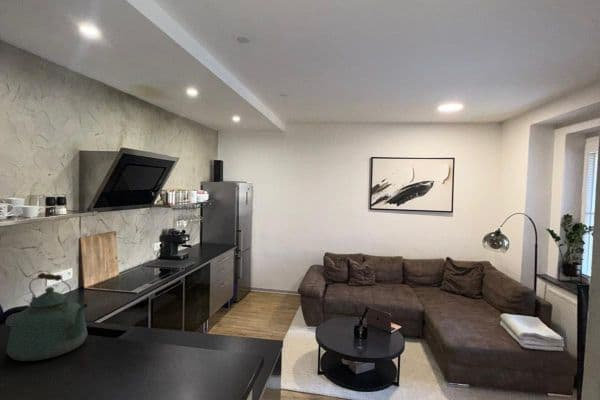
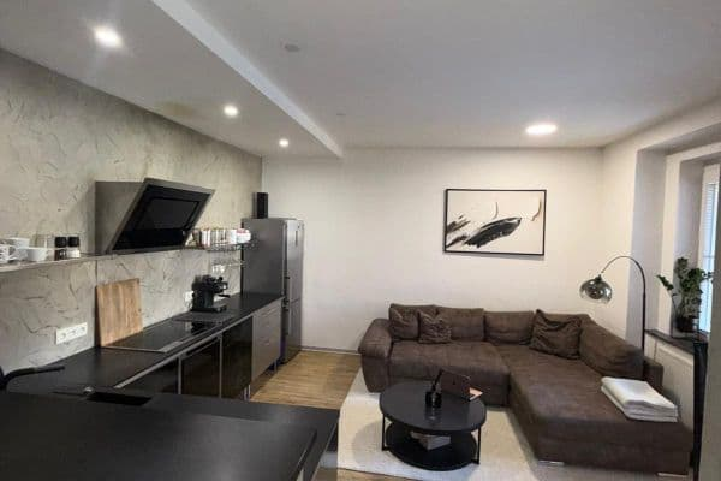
- kettle (54, 311)
